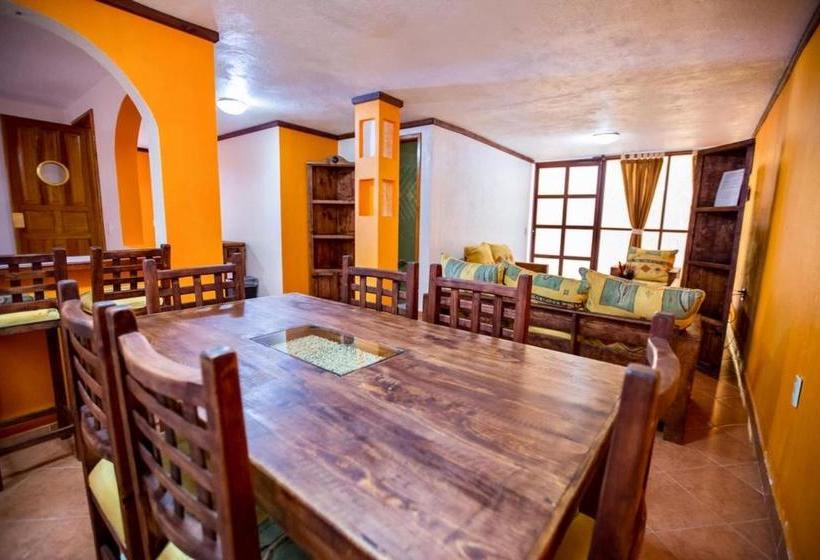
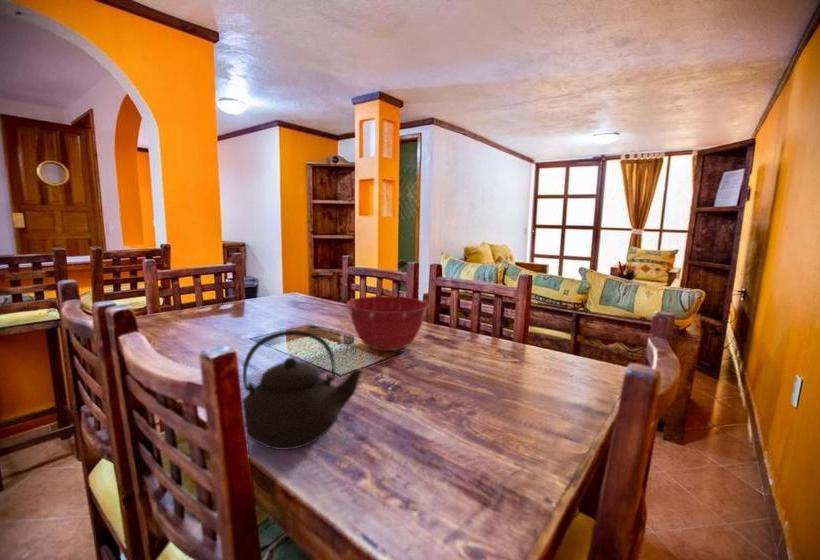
+ mixing bowl (387, 323)
+ teapot (302, 381)
